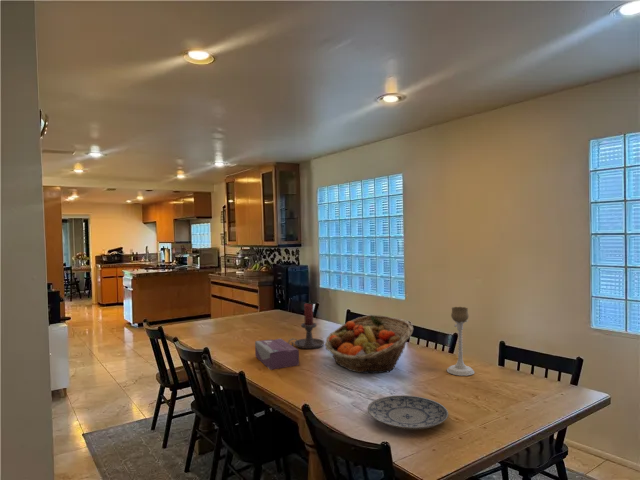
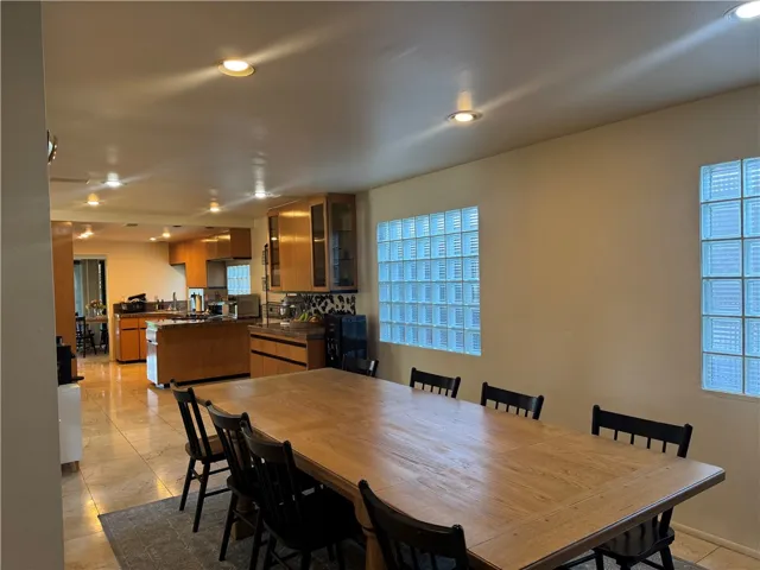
- plate (407, 414)
- candle holder (305, 325)
- candle holder (460, 339)
- fruit basket (368, 342)
- tissue box (276, 352)
